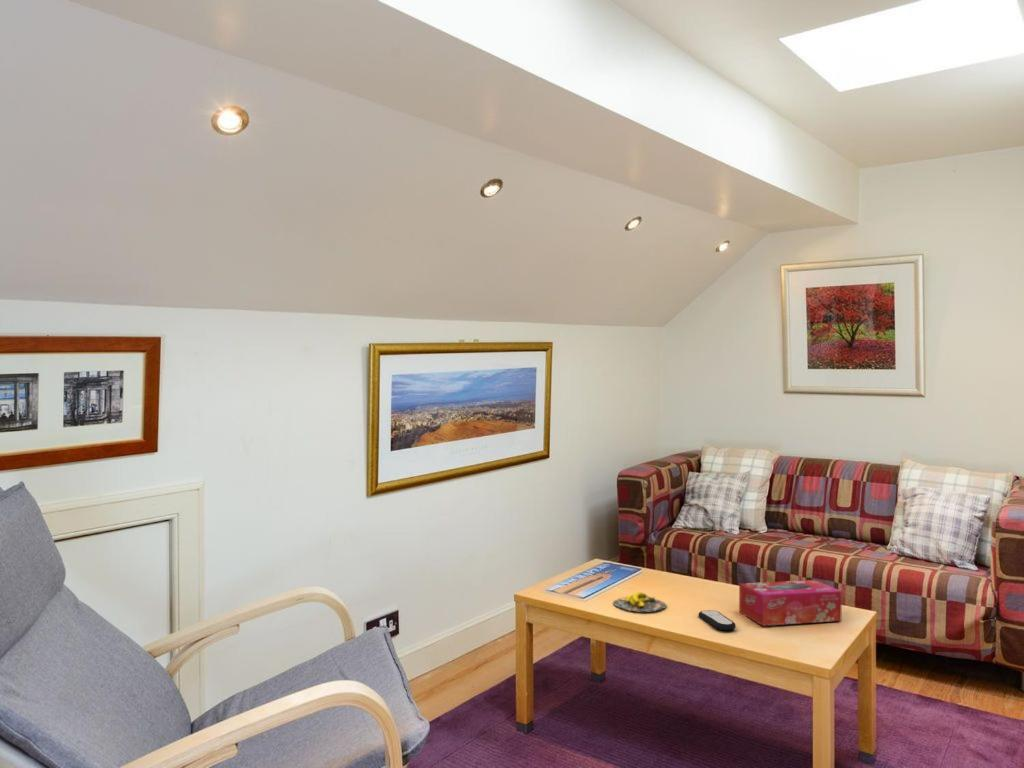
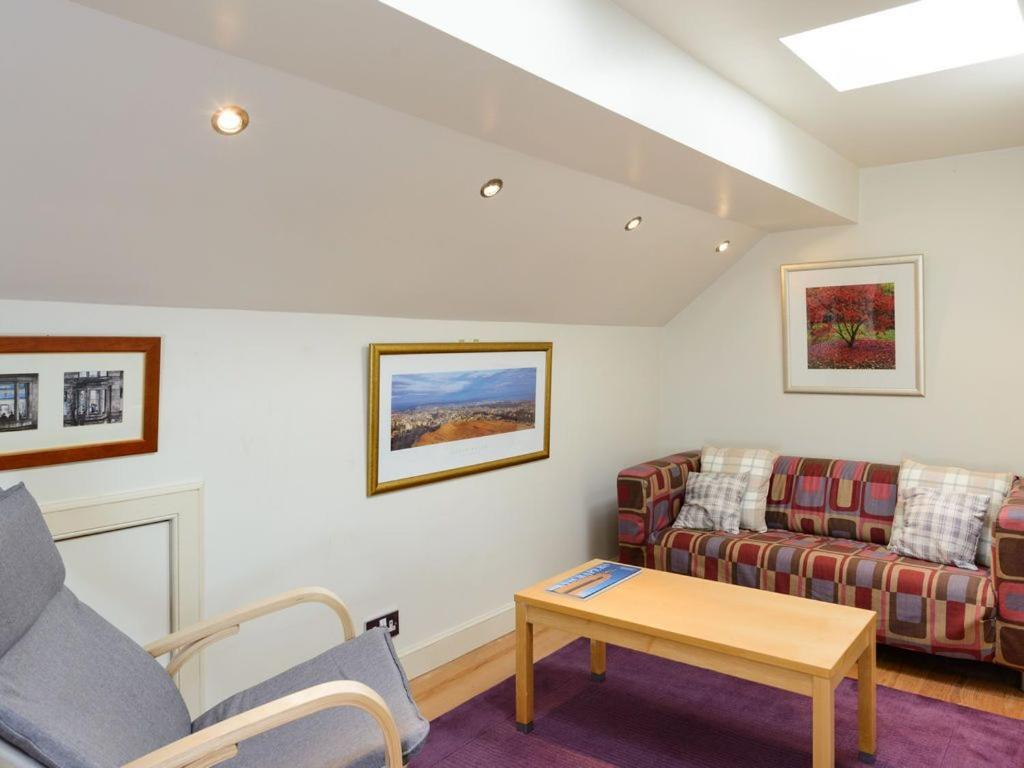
- tissue box (789, 601)
- banana (639, 598)
- remote control (717, 619)
